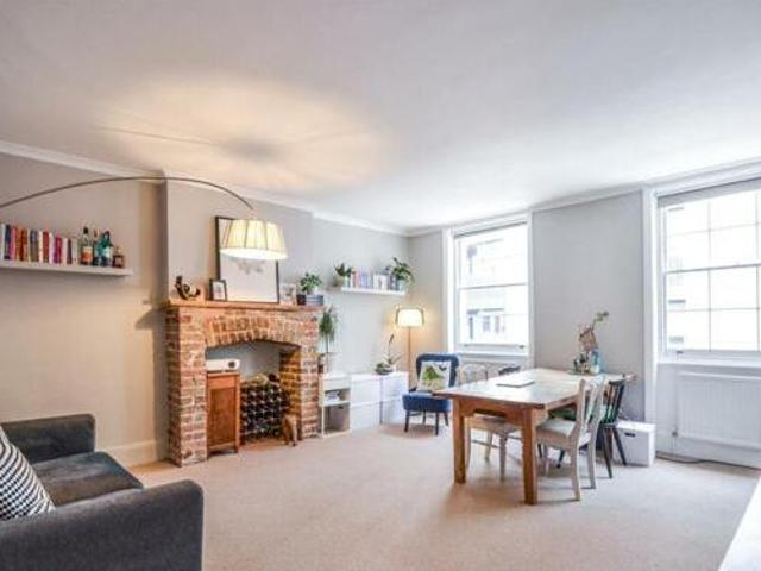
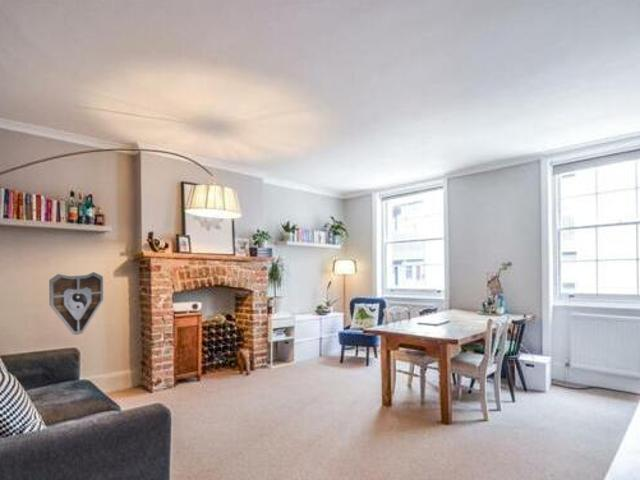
+ decorative shield (77, 303)
